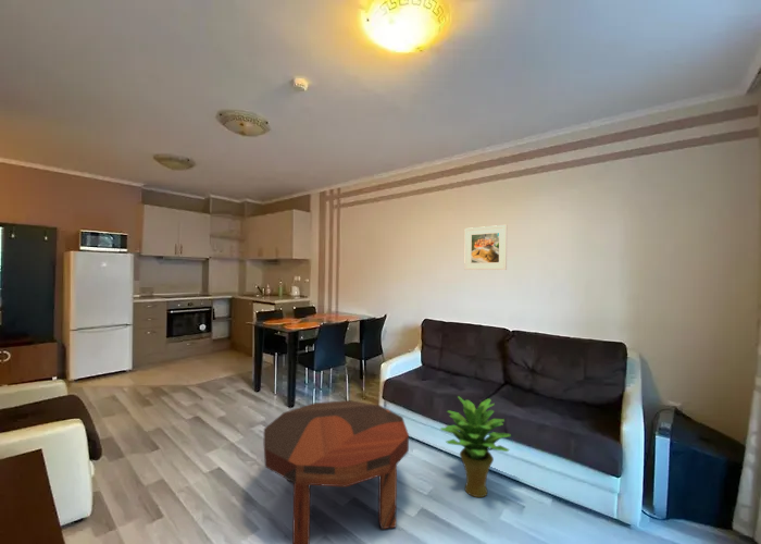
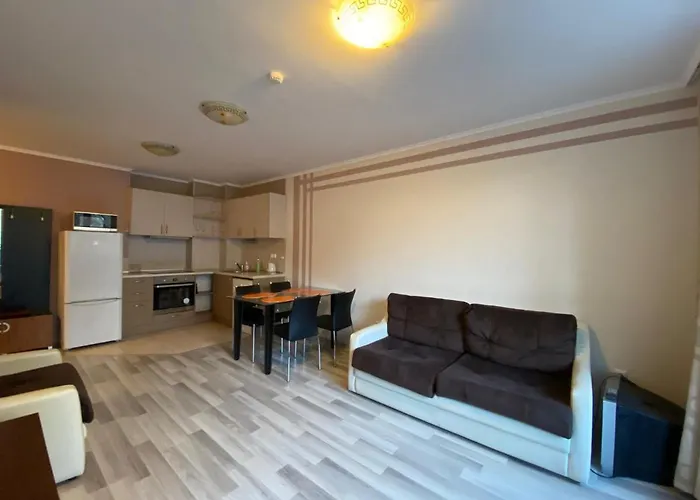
- potted plant (476, 444)
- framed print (485, 248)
- coffee table (336, 463)
